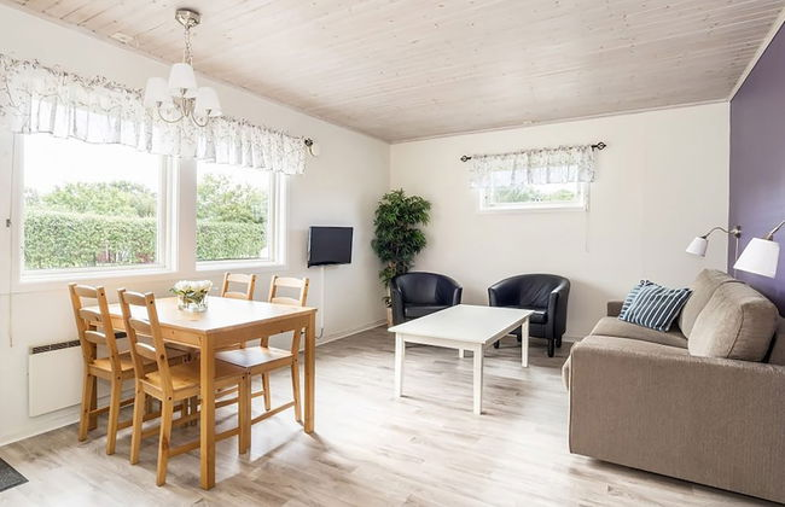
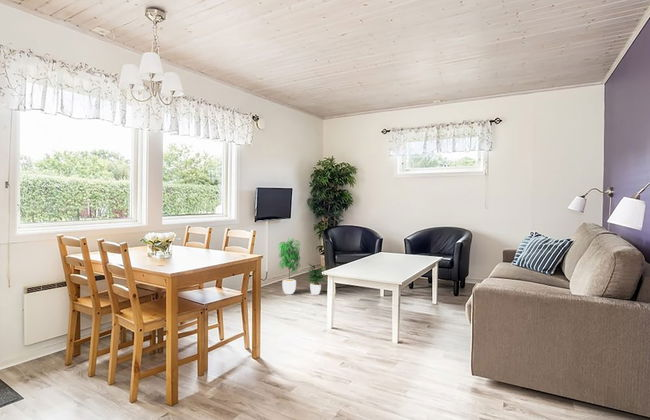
+ potted plant (300, 265)
